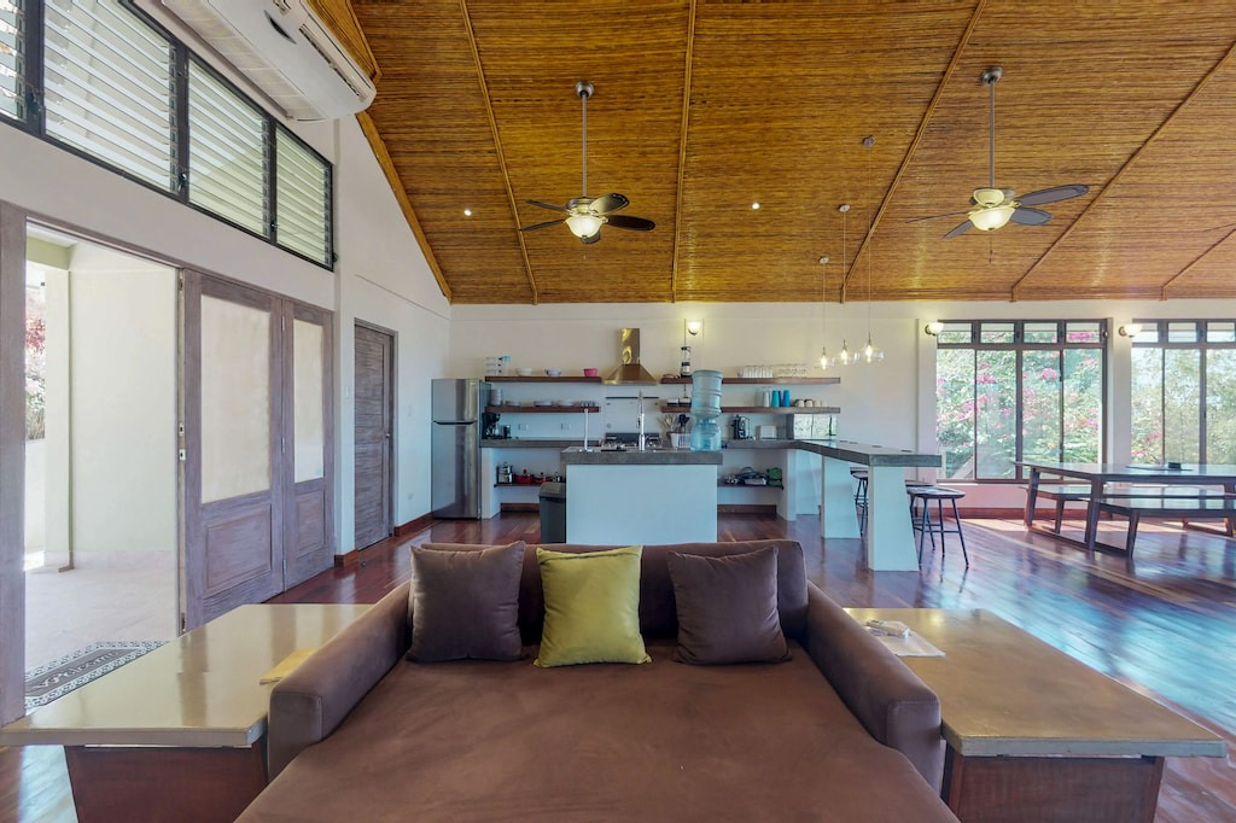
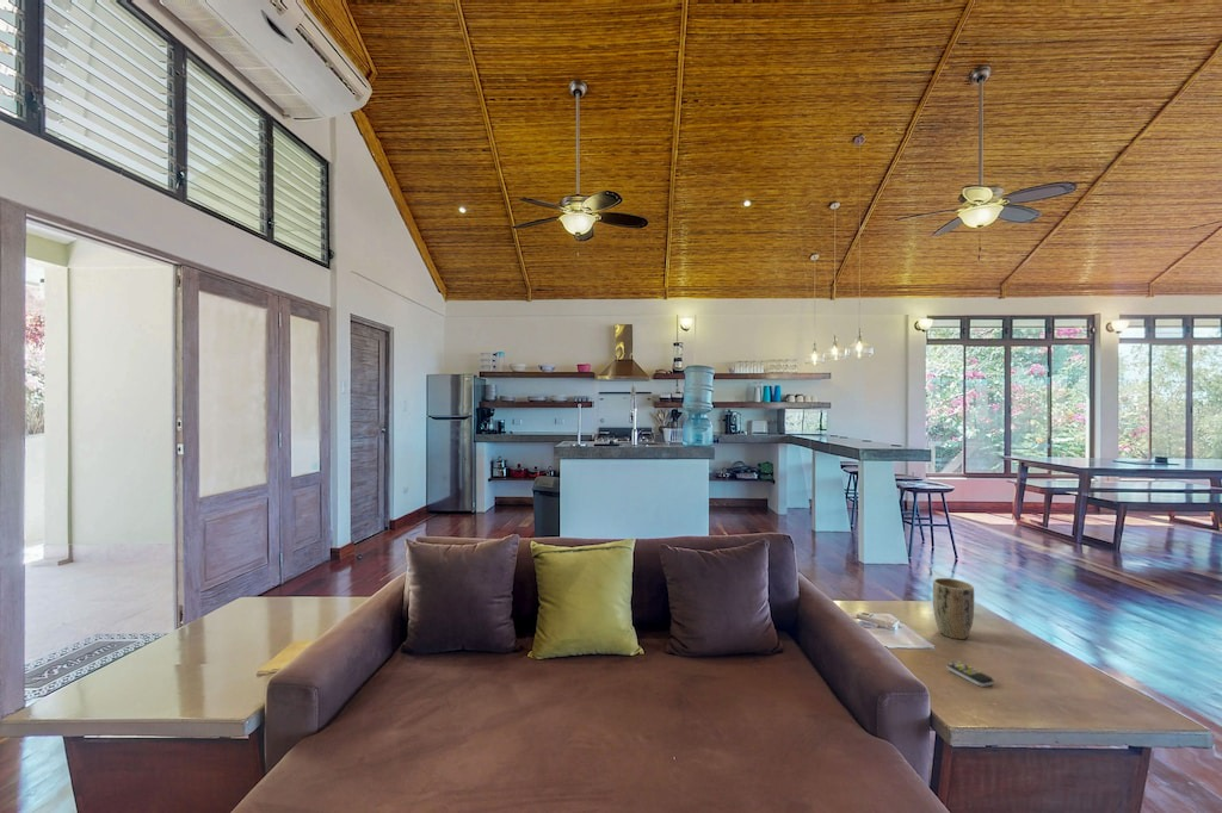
+ remote control (969, 672)
+ plant pot (952, 608)
